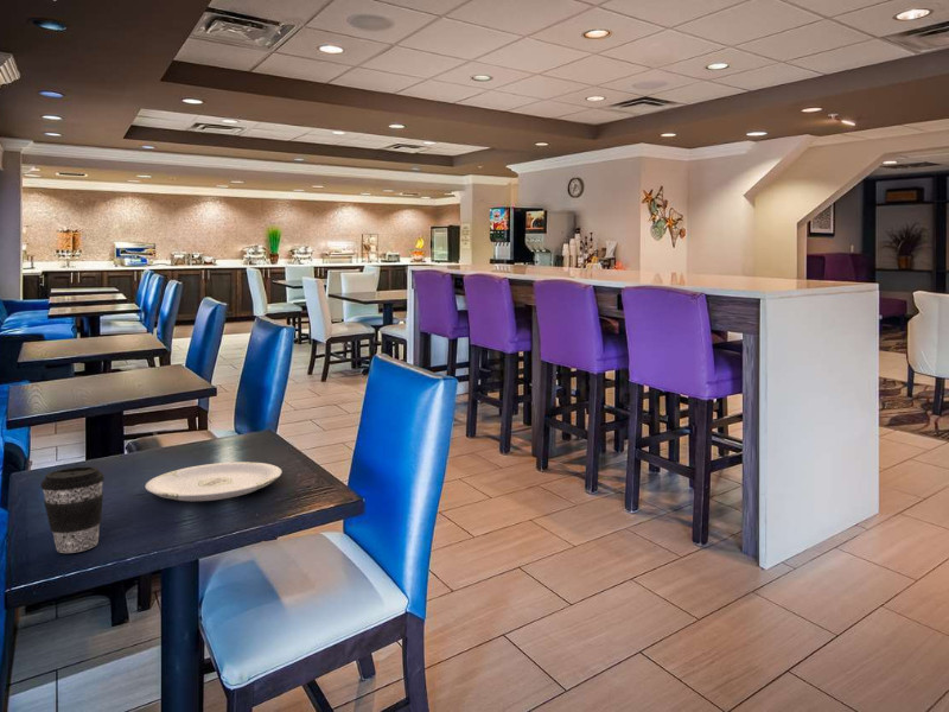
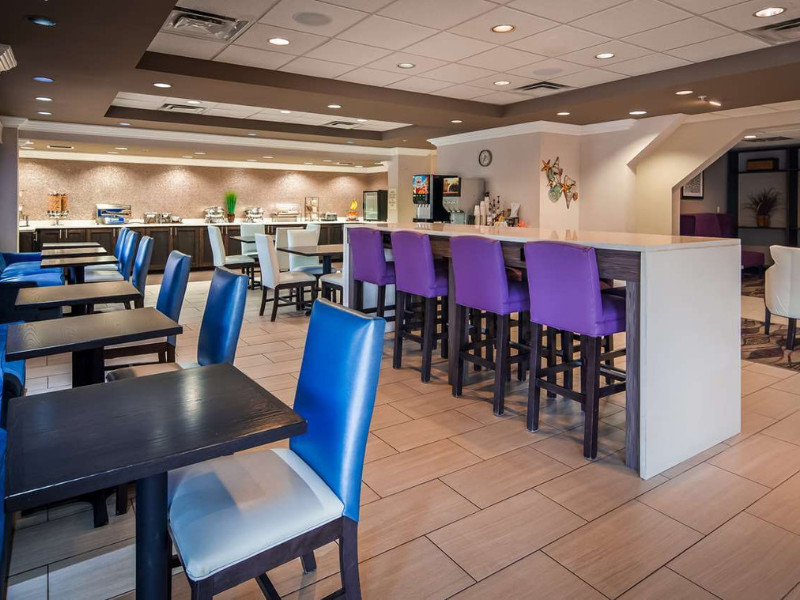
- plate (216, 482)
- coffee cup (75, 509)
